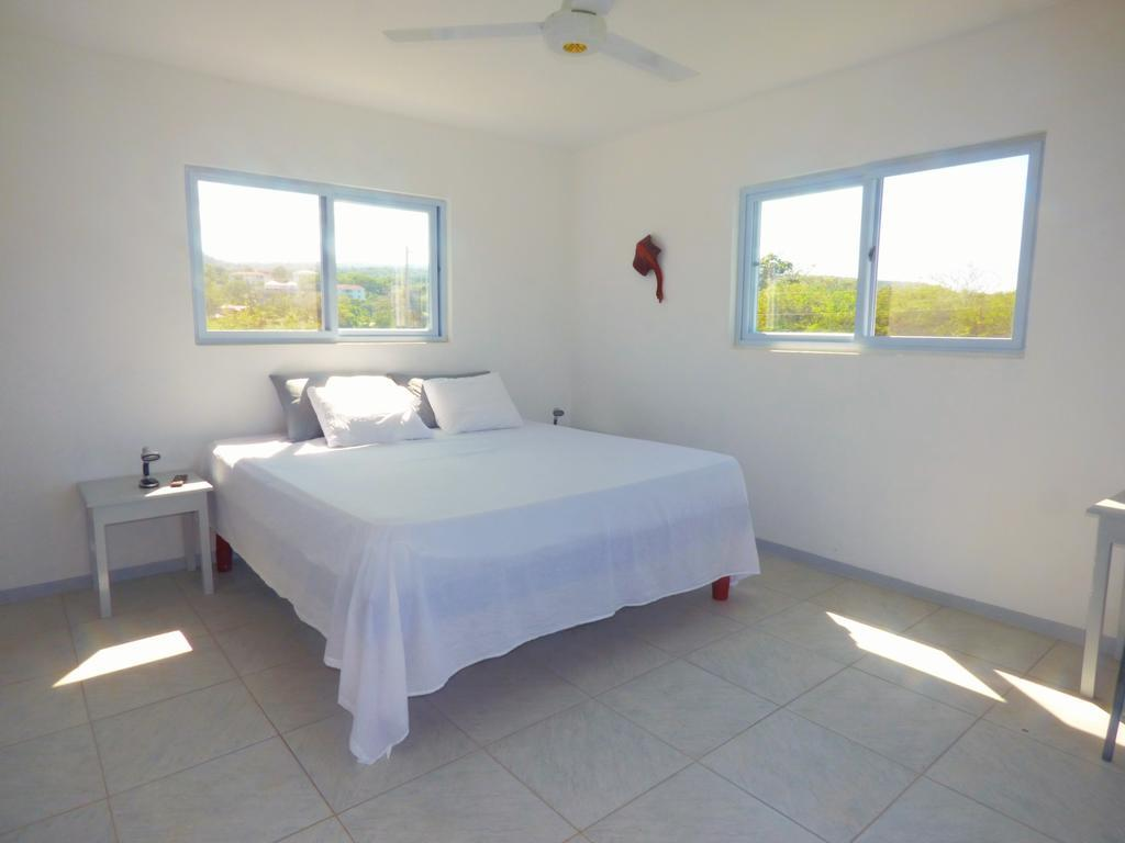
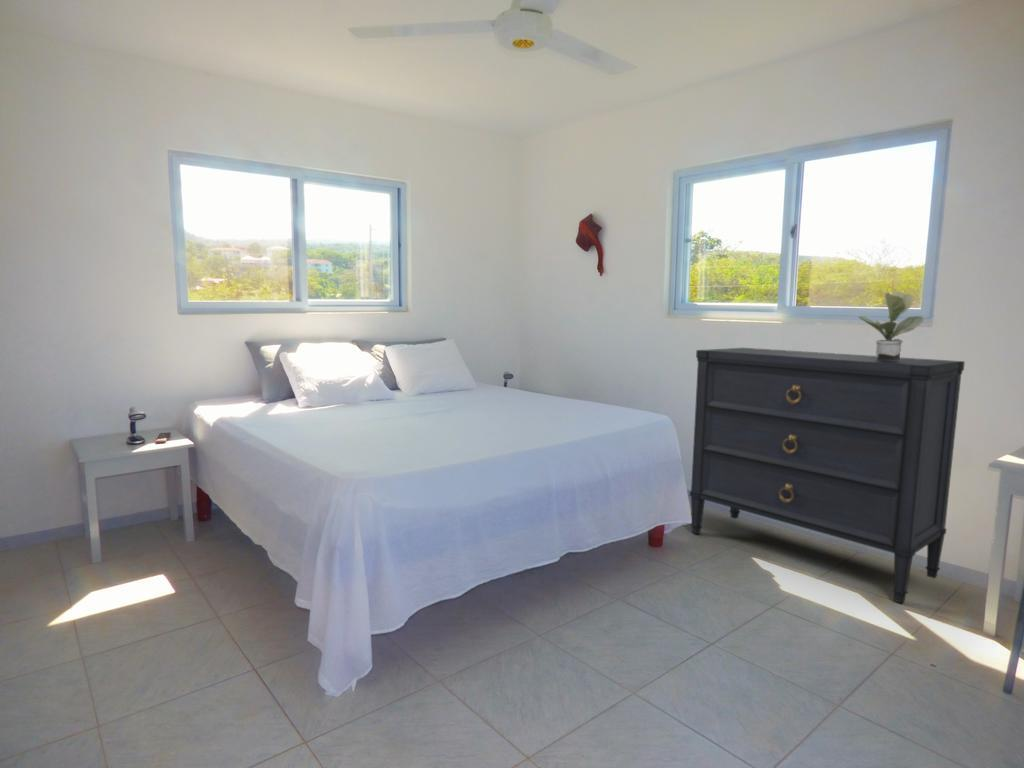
+ dresser (810, 456)
+ potted plant (888, 325)
